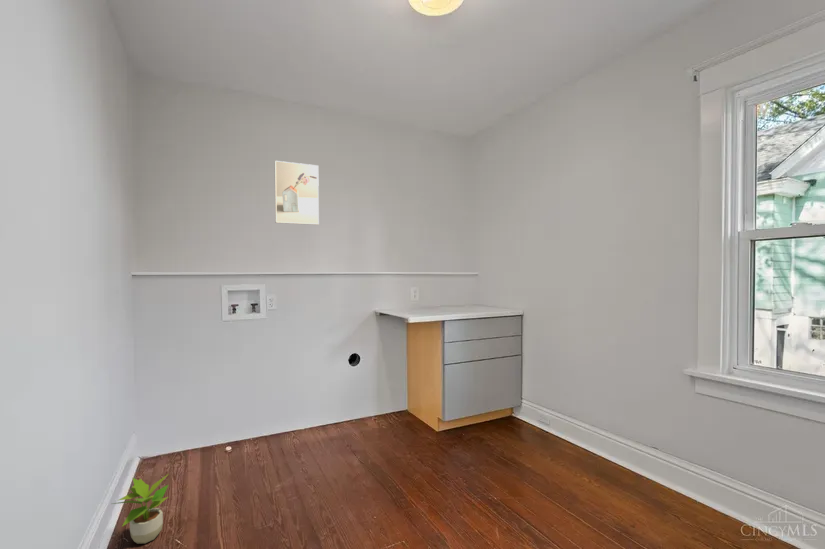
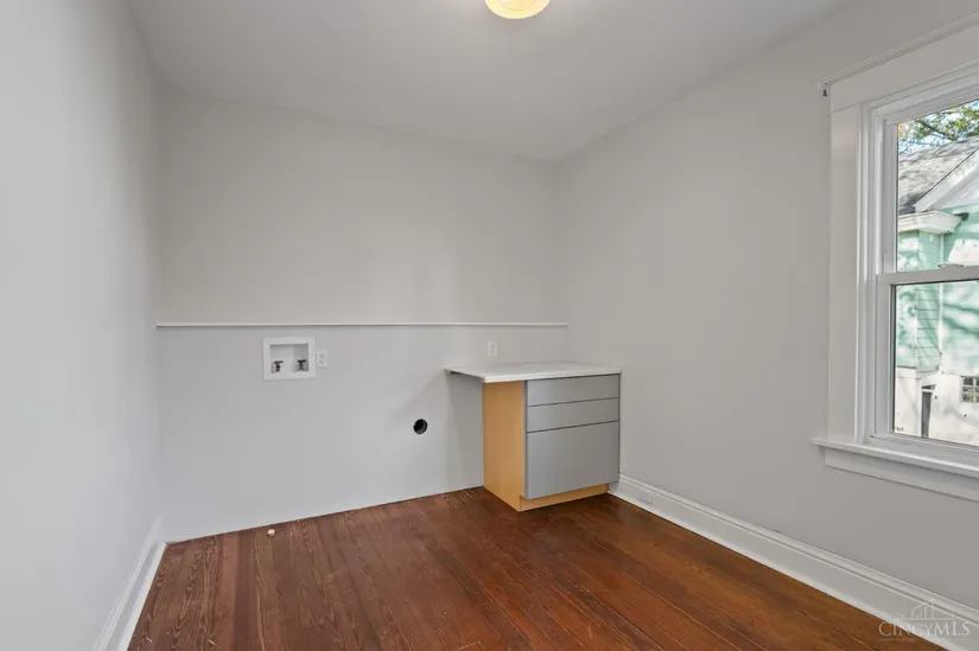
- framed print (297, 193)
- potted plant (140, 510)
